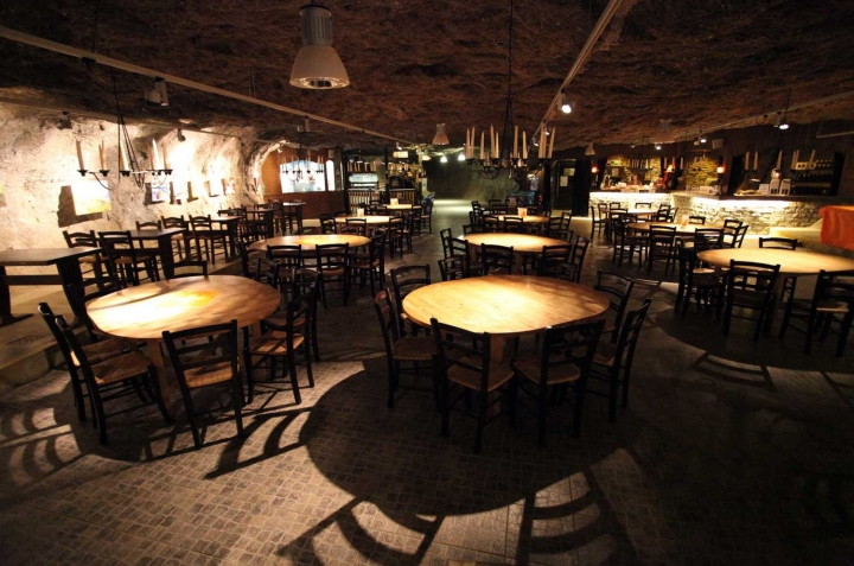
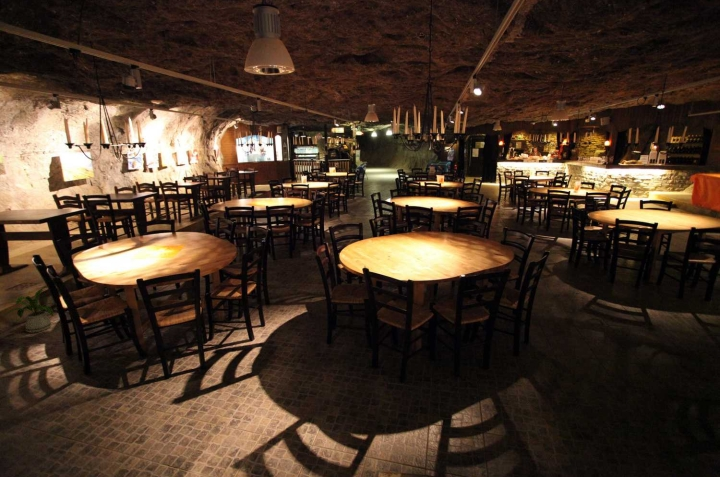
+ house plant (31, 308)
